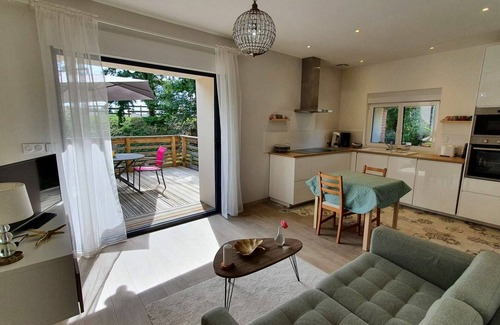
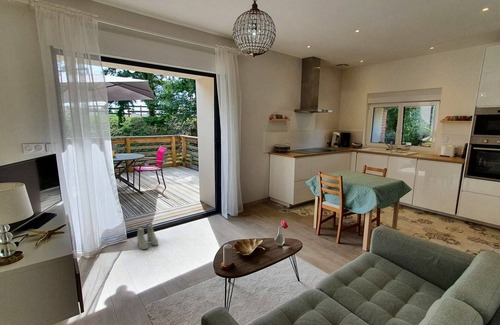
+ boots (147, 235)
